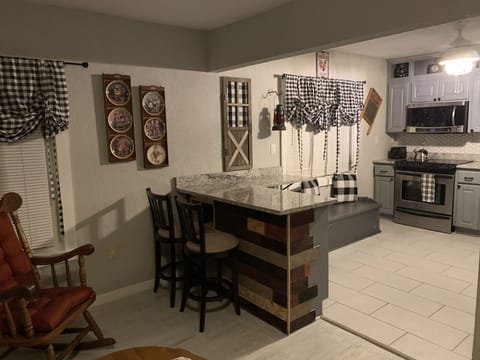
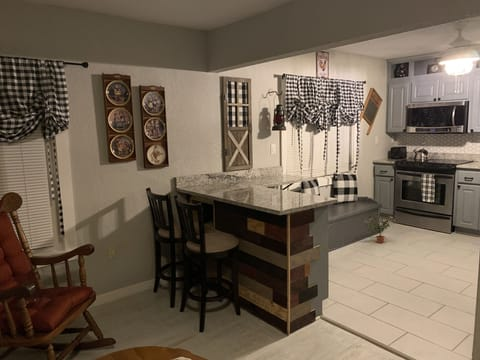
+ potted plant (380, 227)
